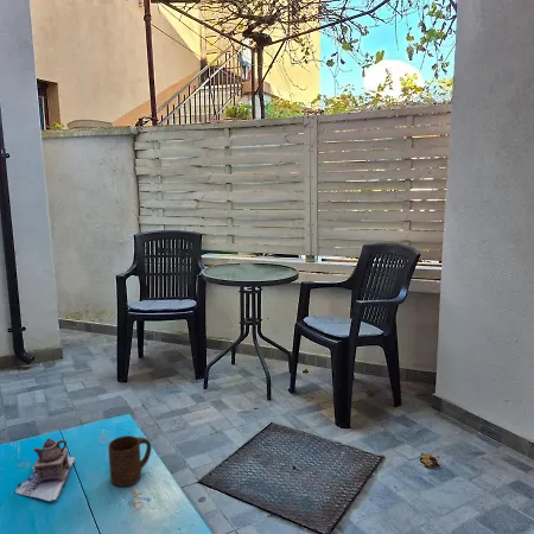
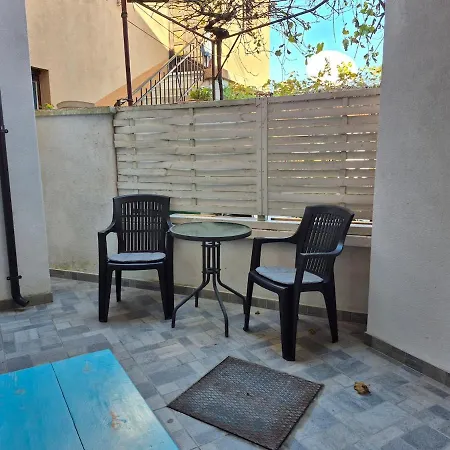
- cup (128, 458)
- teapot (47, 458)
